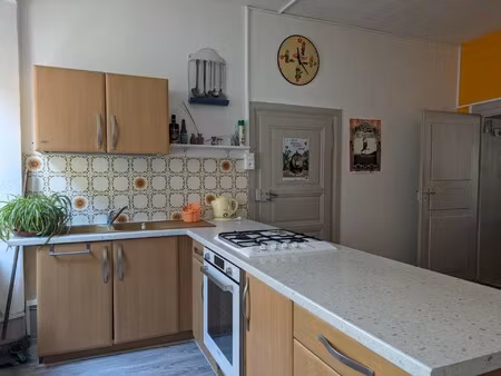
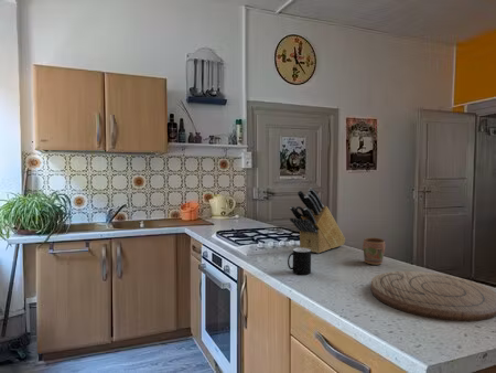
+ mug (374, 251)
+ cup (298, 260)
+ cutting board (431, 292)
+ knife block (317, 217)
